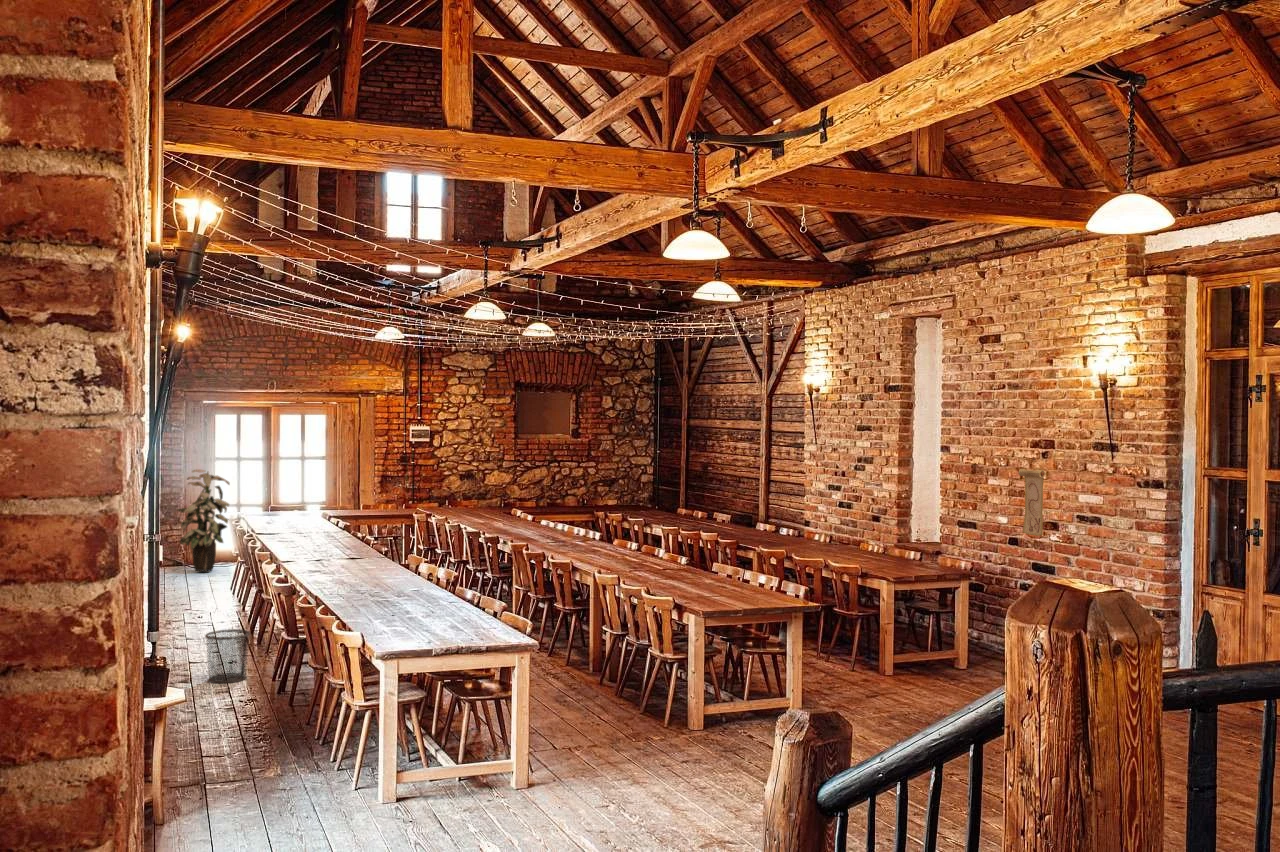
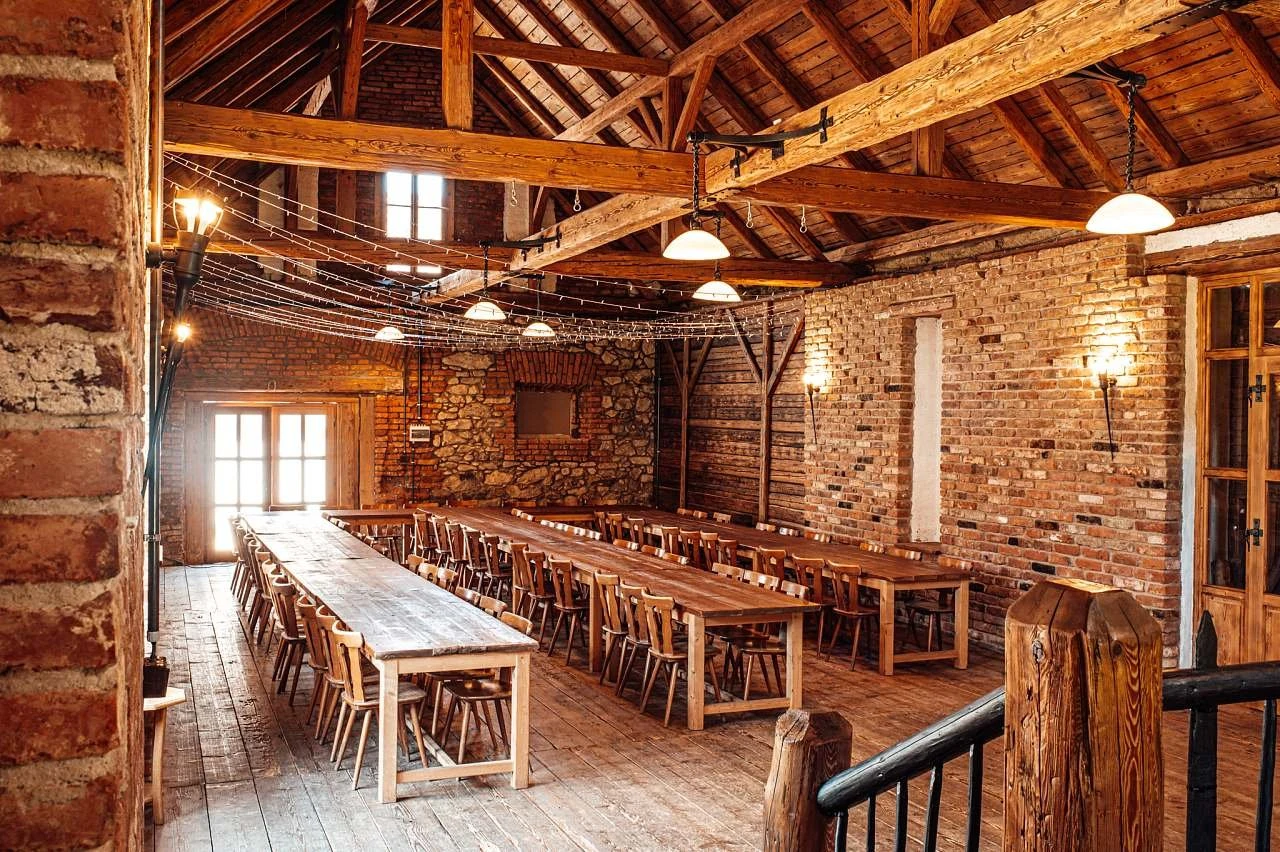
- waste bin (227, 655)
- wall scroll (1031, 496)
- indoor plant (202, 520)
